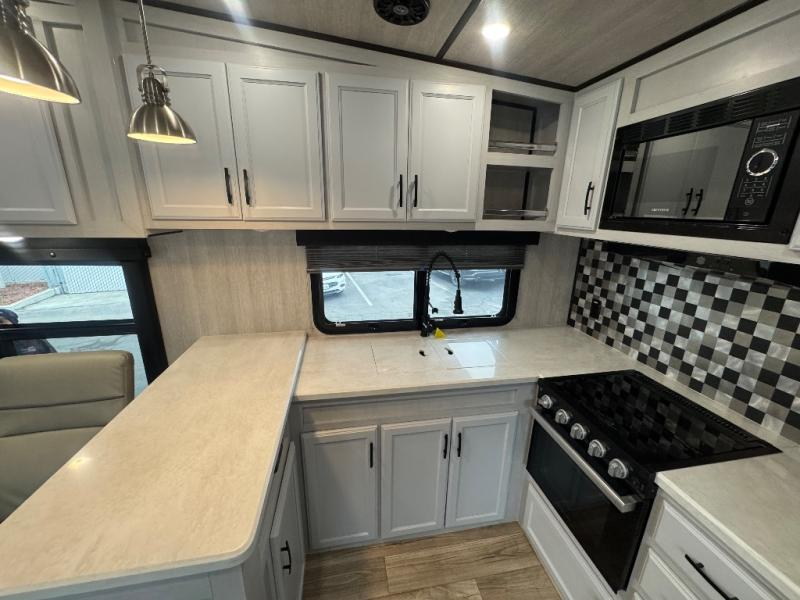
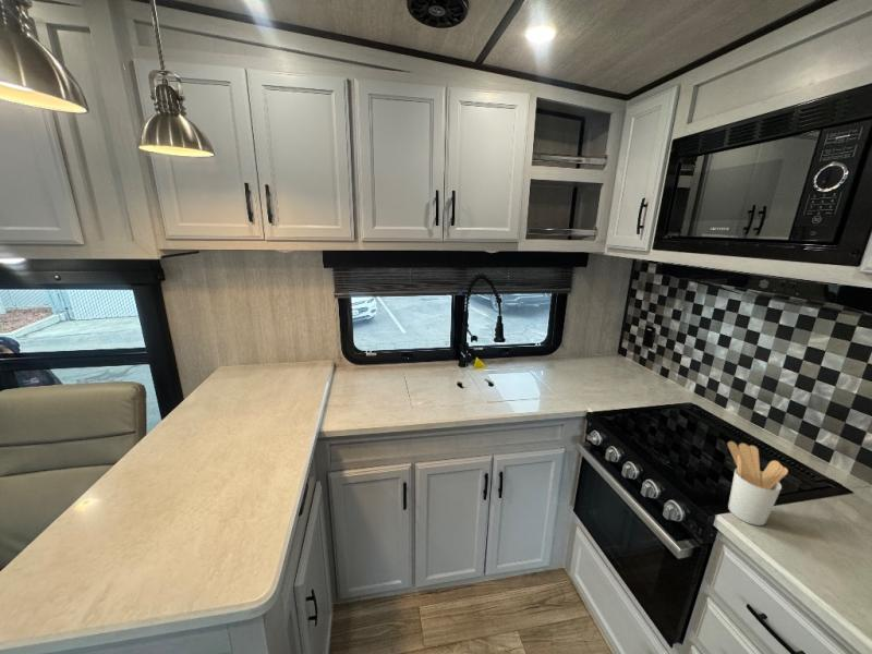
+ utensil holder (748, 481)
